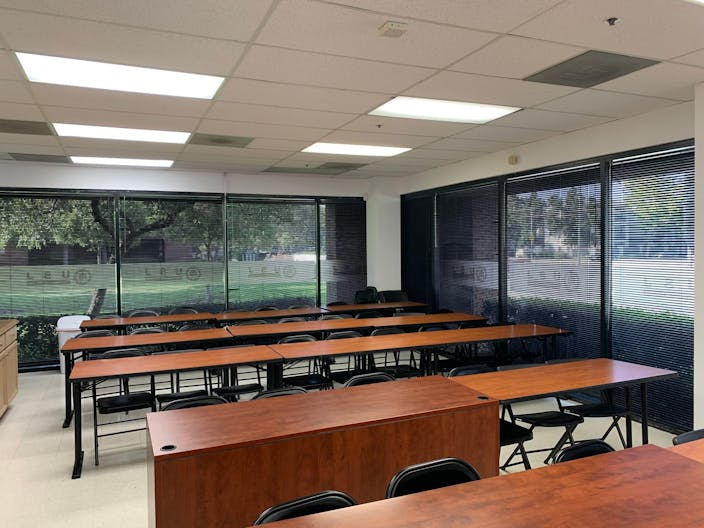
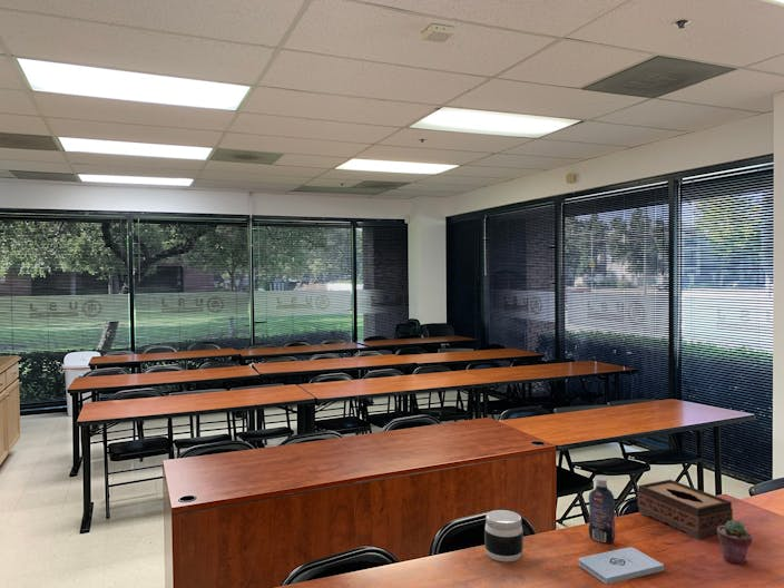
+ potted succulent (734, 539)
+ notepad (619, 564)
+ bottle (601, 509)
+ jar (503, 535)
+ tissue box (683, 507)
